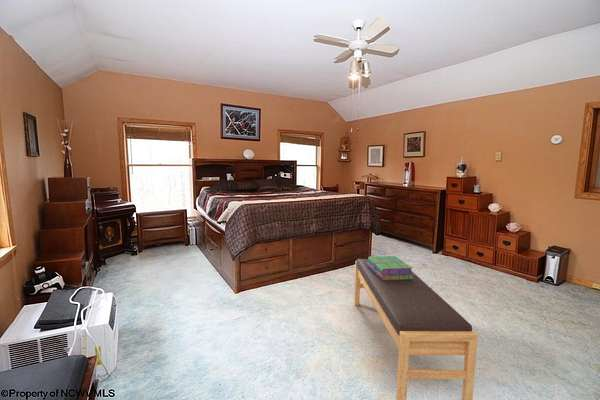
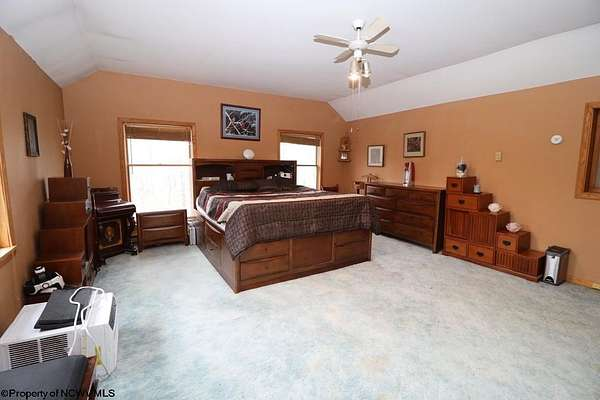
- bench (397, 313)
- stack of books (388, 266)
